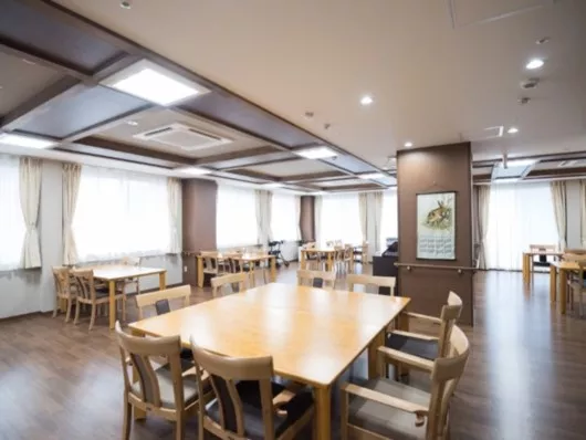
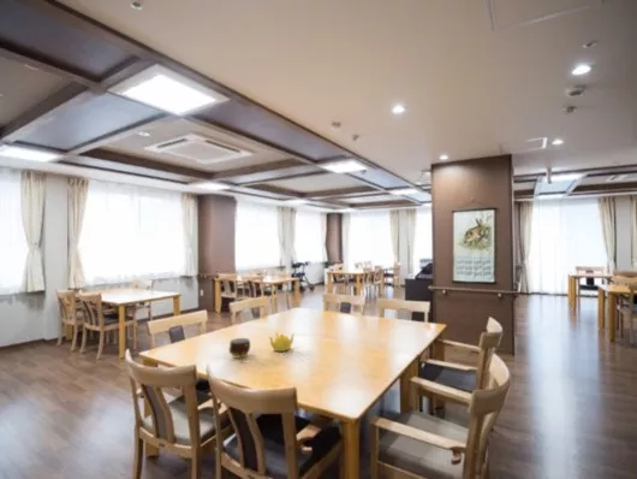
+ cup (239, 348)
+ teapot (281, 341)
